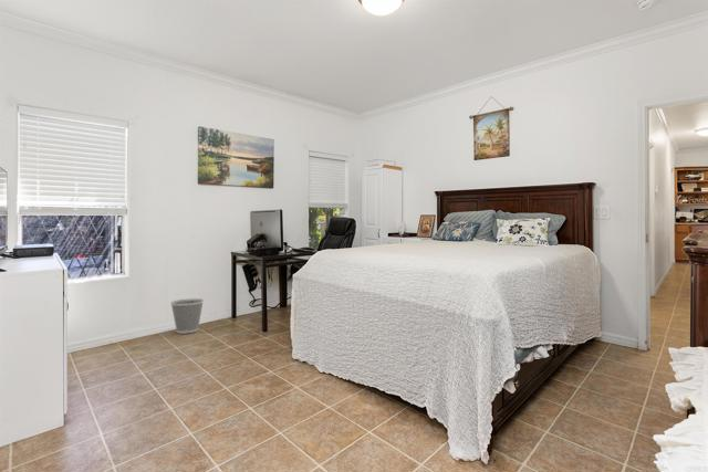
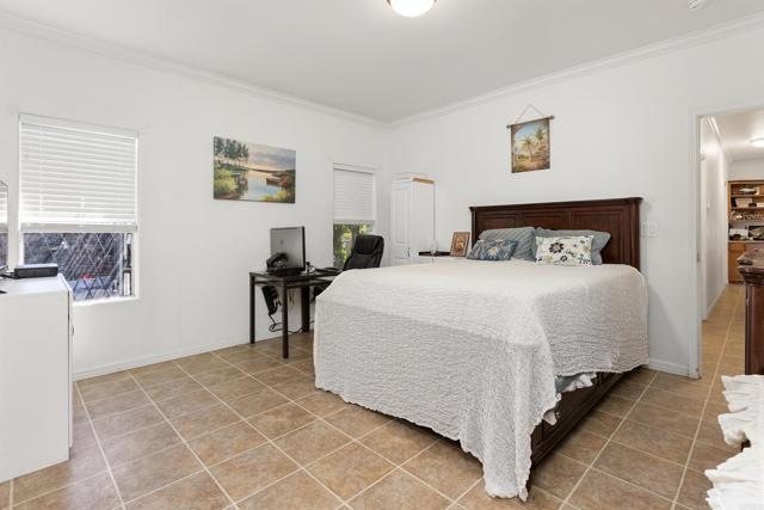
- wastebasket (187, 315)
